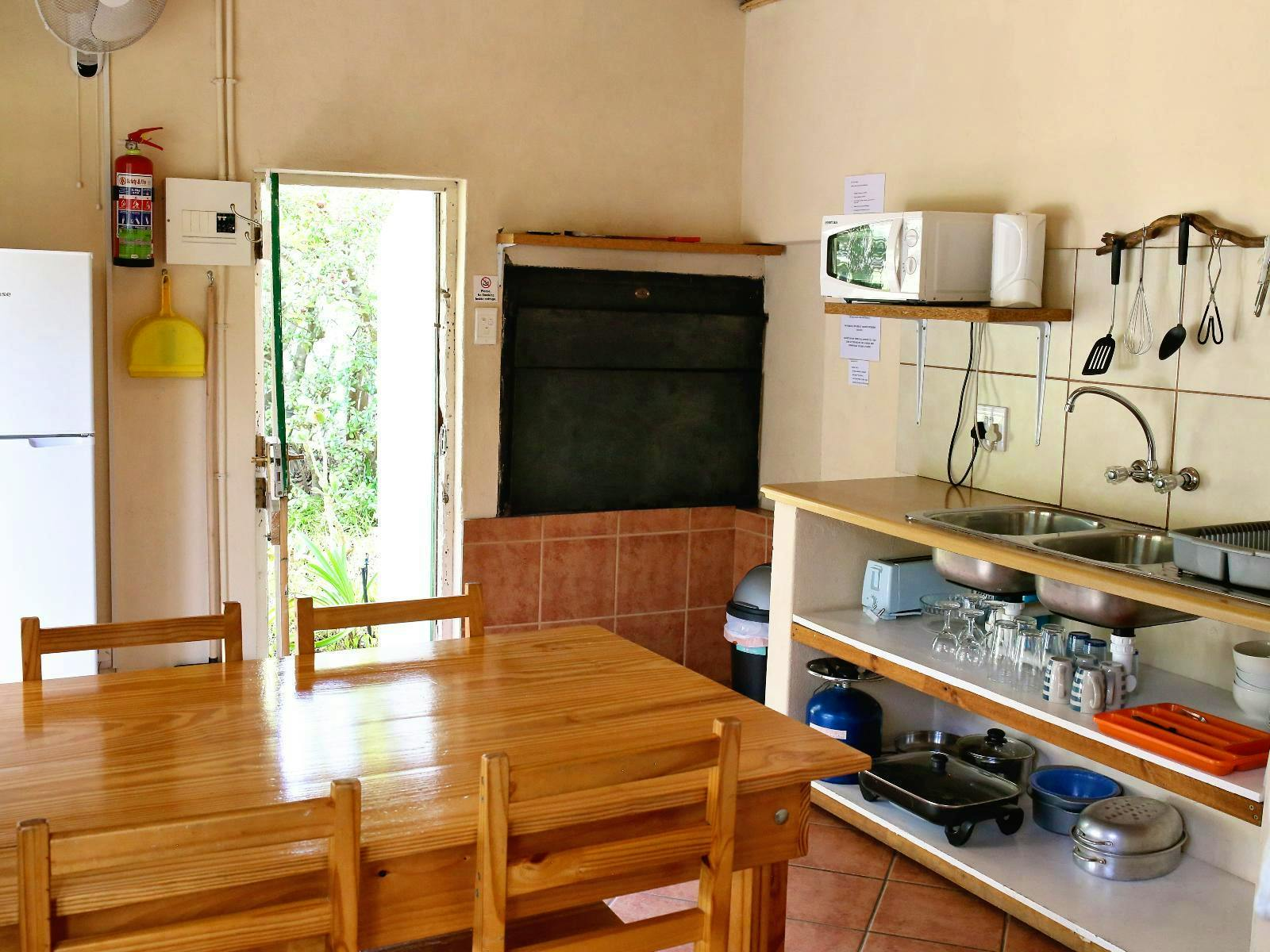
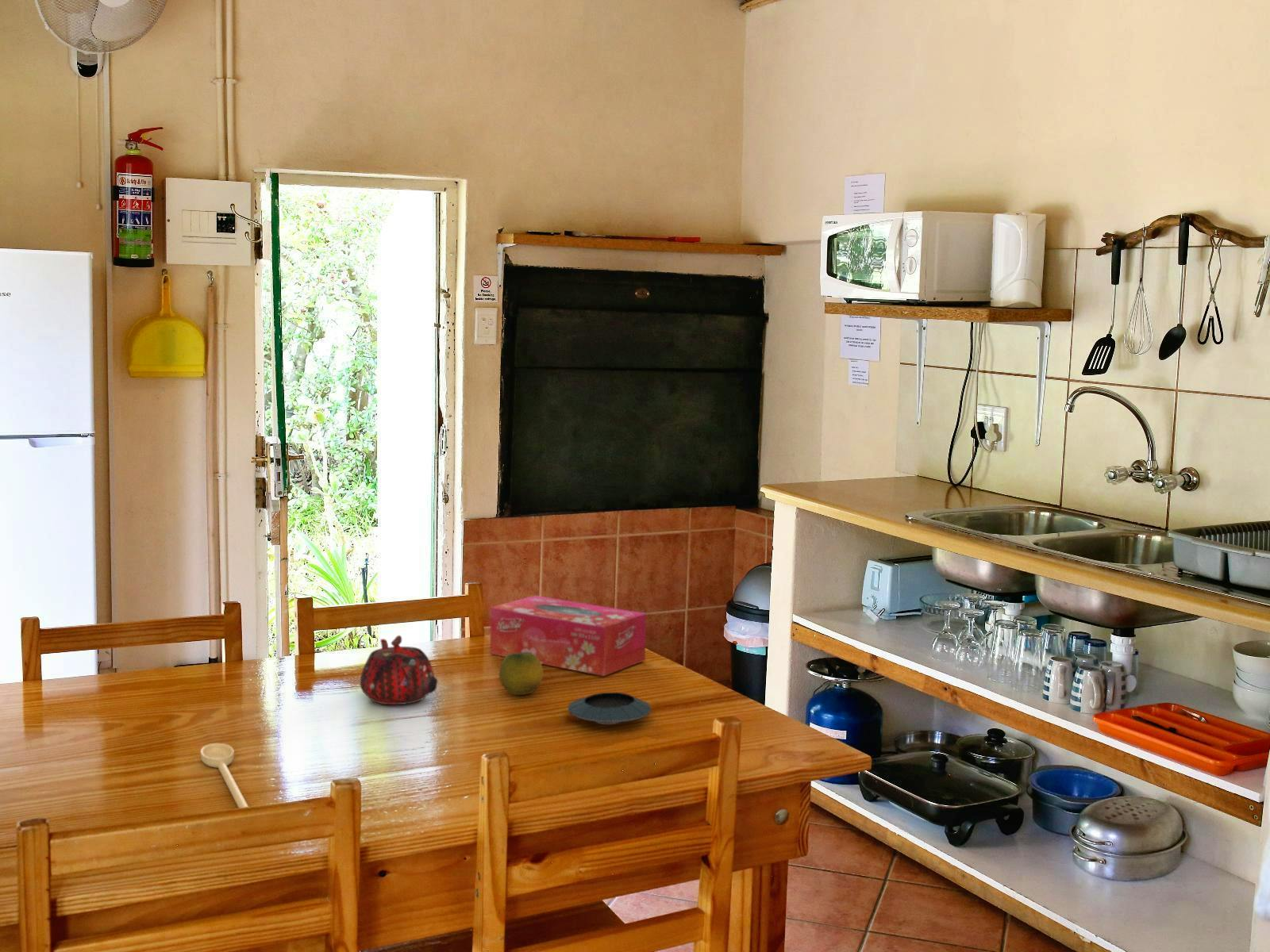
+ spoon (229, 777)
+ fruit (521, 672)
+ tissue box (567, 633)
+ teapot (396, 666)
+ saucer (609, 705)
